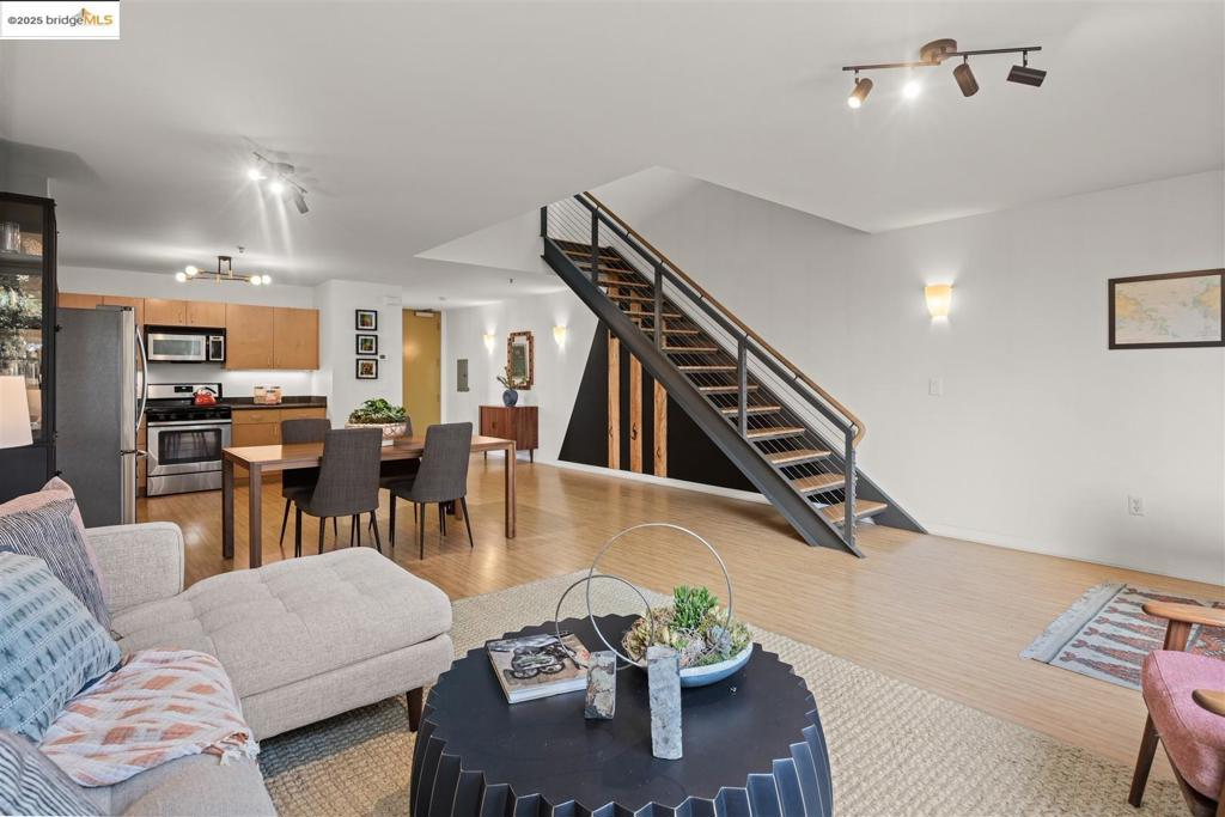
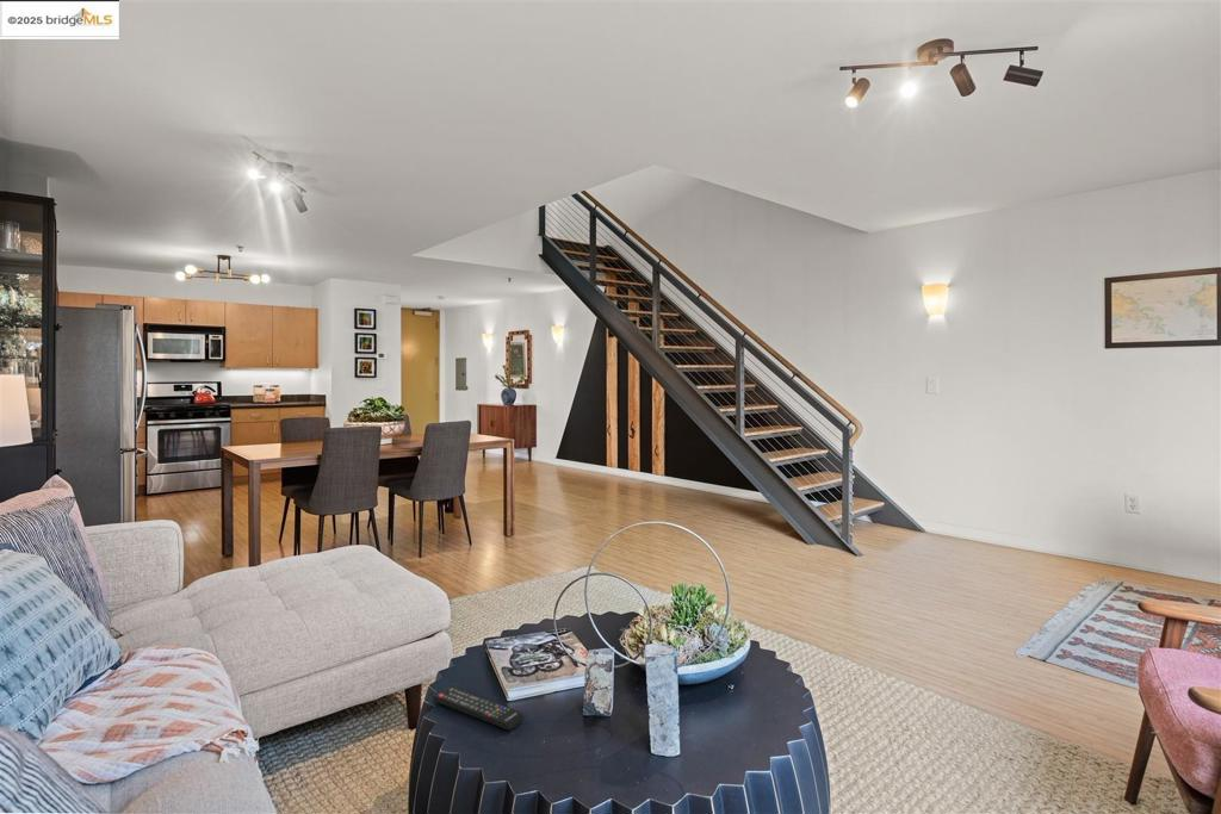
+ remote control (476, 708)
